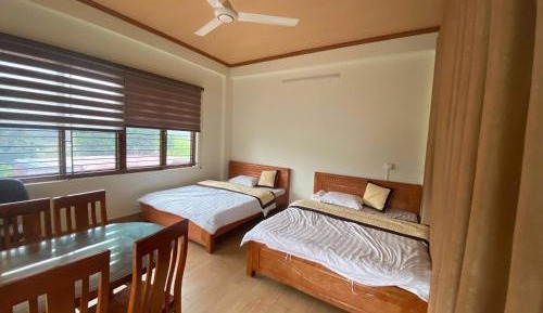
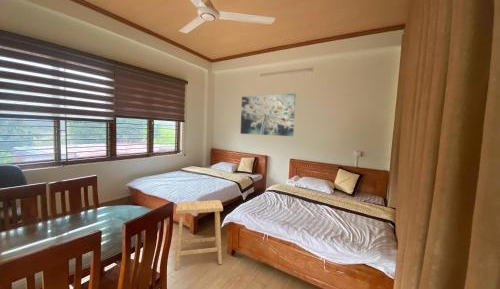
+ wall art (265, 115)
+ stool (202, 238)
